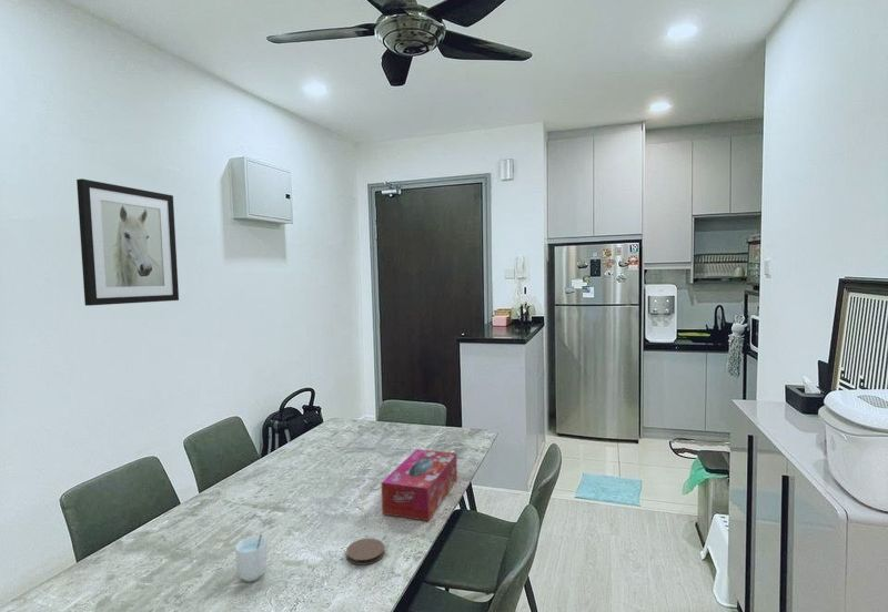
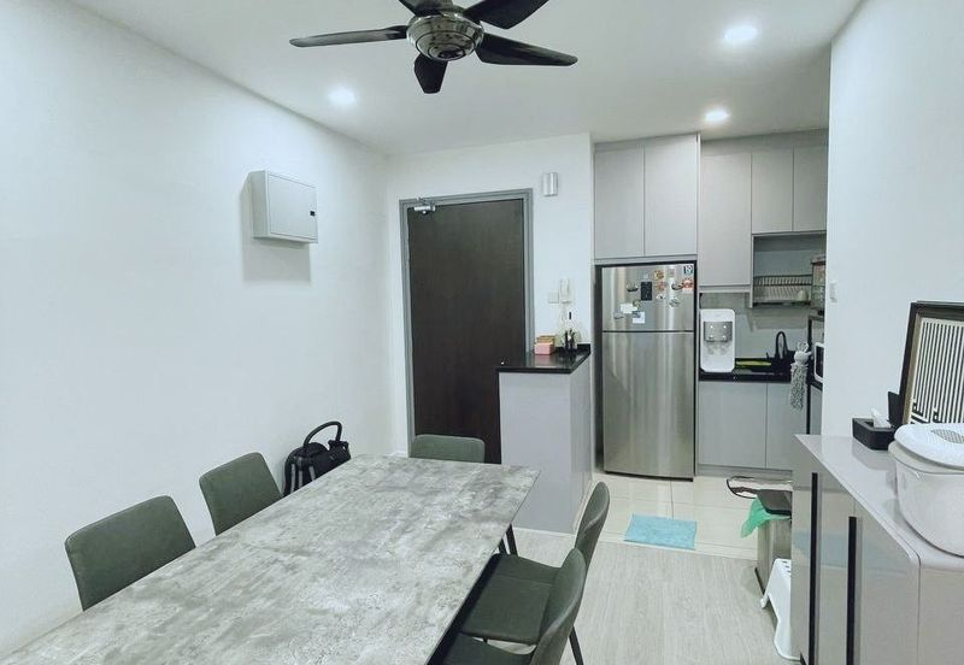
- wall art (132, 245)
- cup (252, 553)
- coaster (365, 551)
- tissue box (422, 481)
